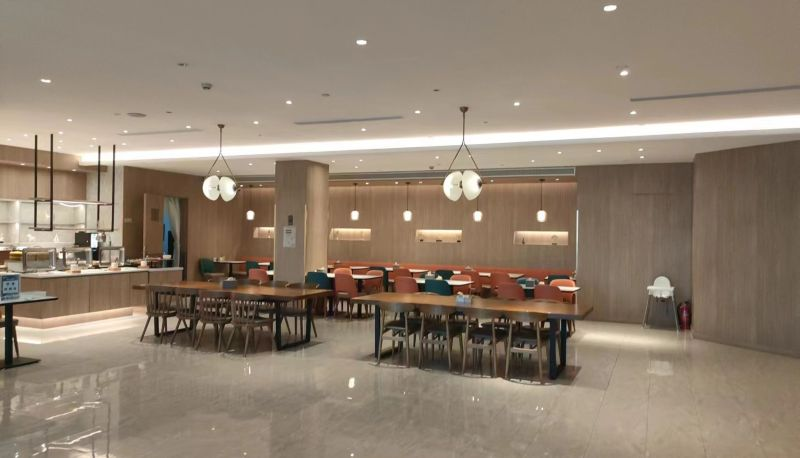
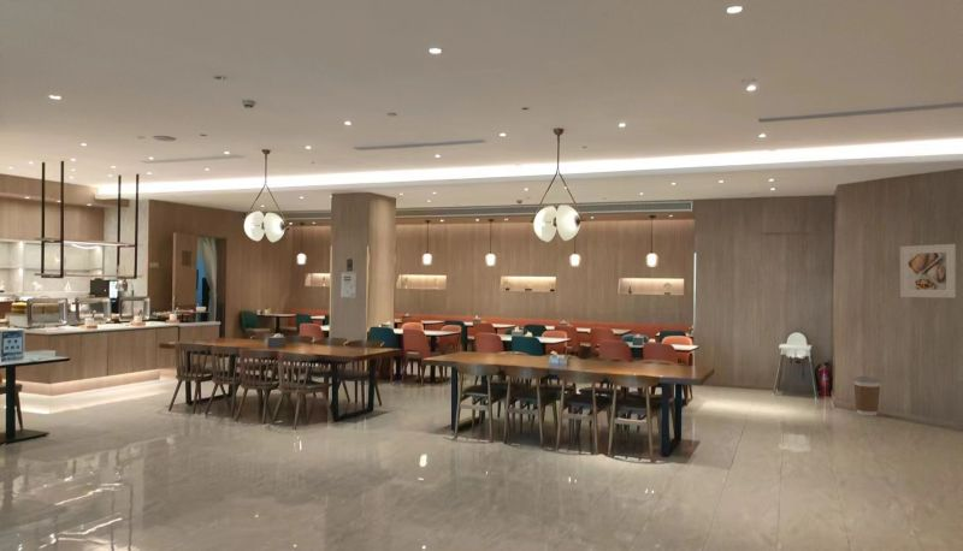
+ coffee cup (867, 396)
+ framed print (927, 271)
